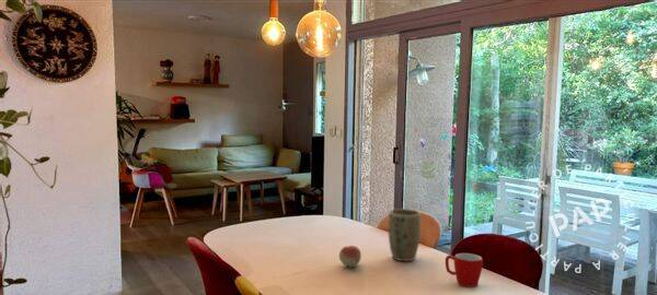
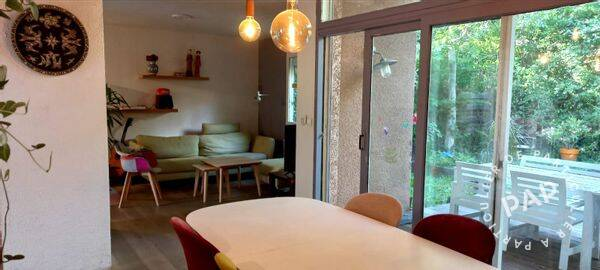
- fruit (349, 256)
- mug (463, 269)
- plant pot (404, 235)
